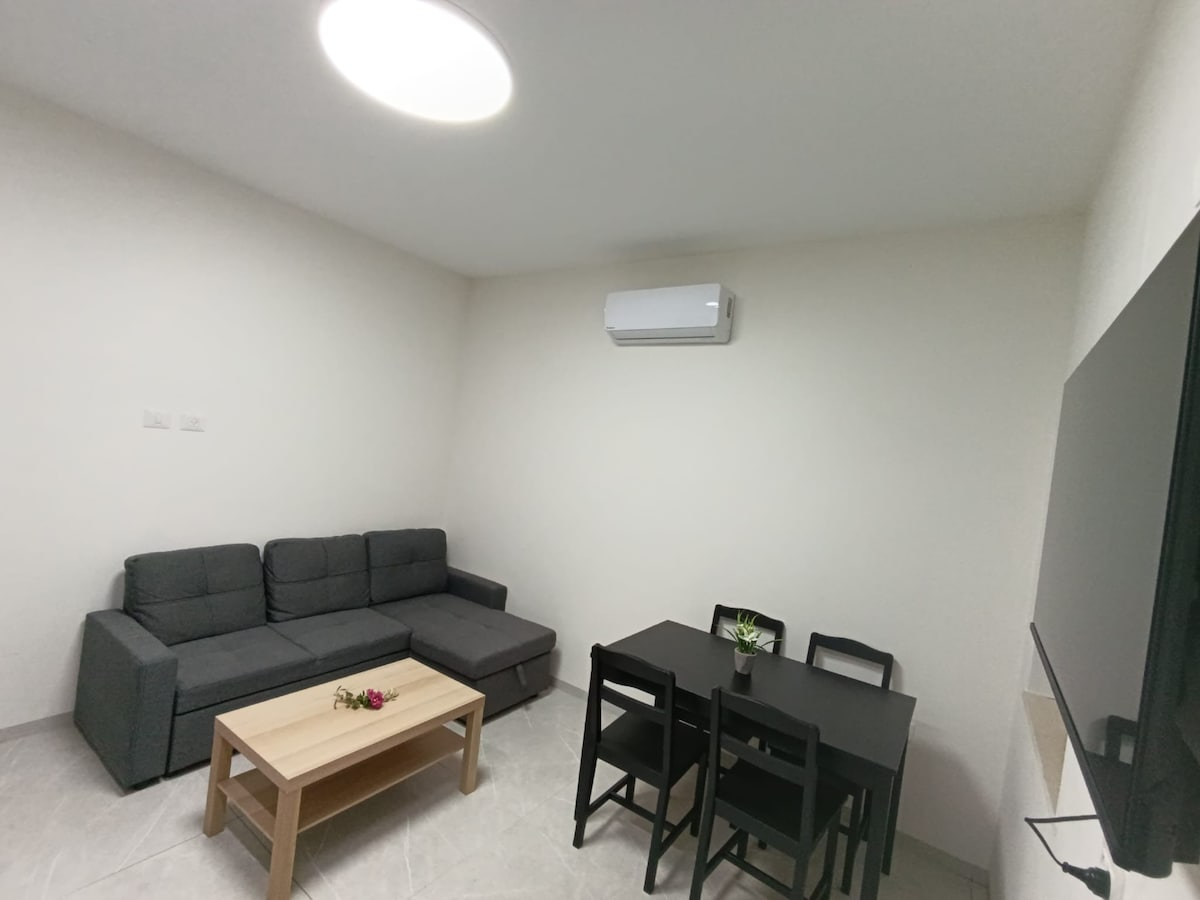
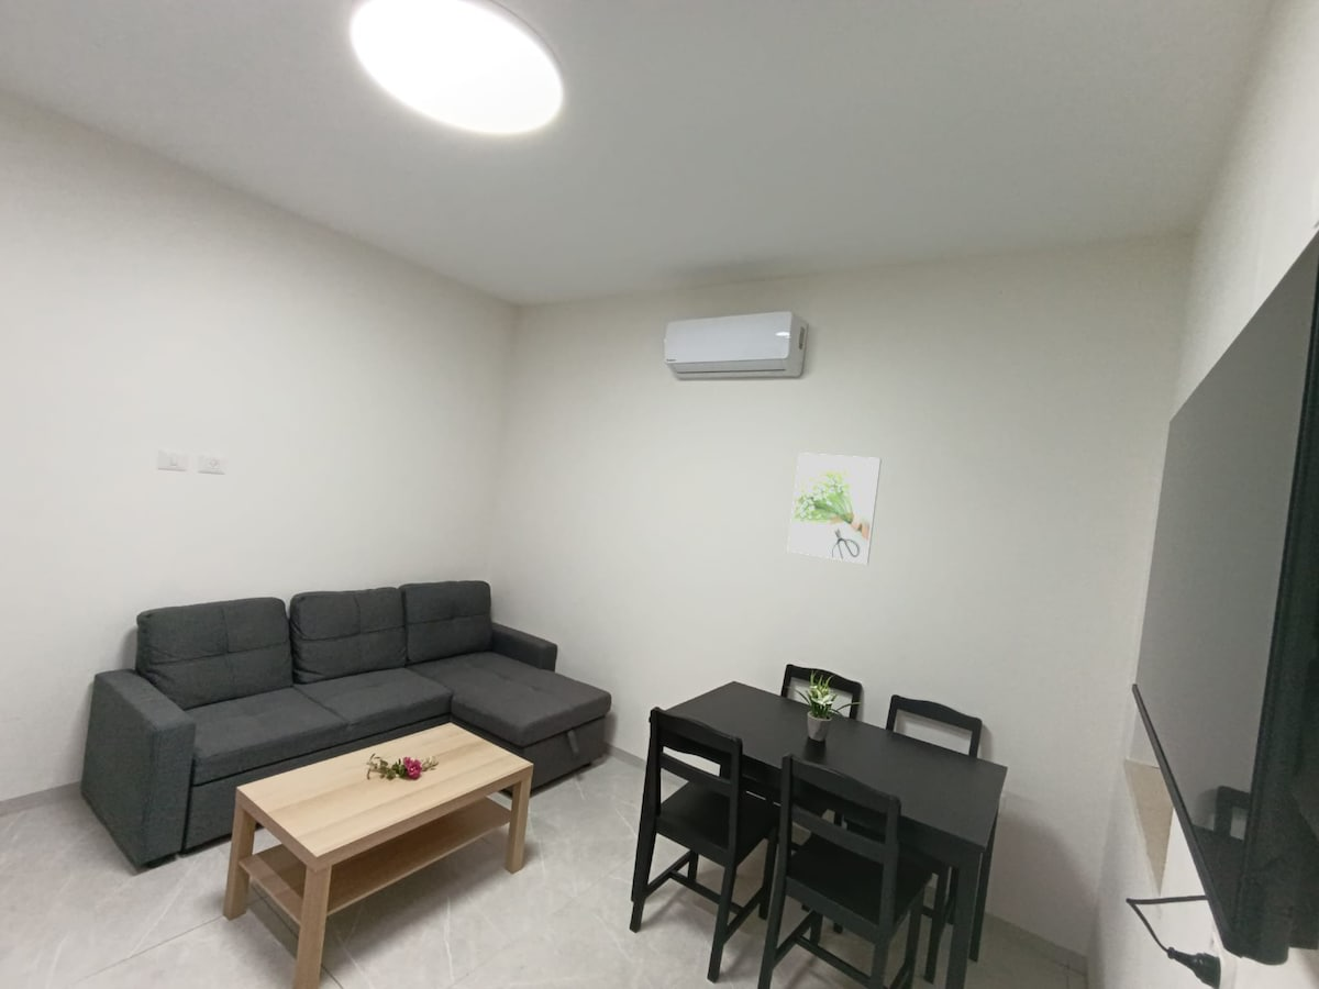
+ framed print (832, 505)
